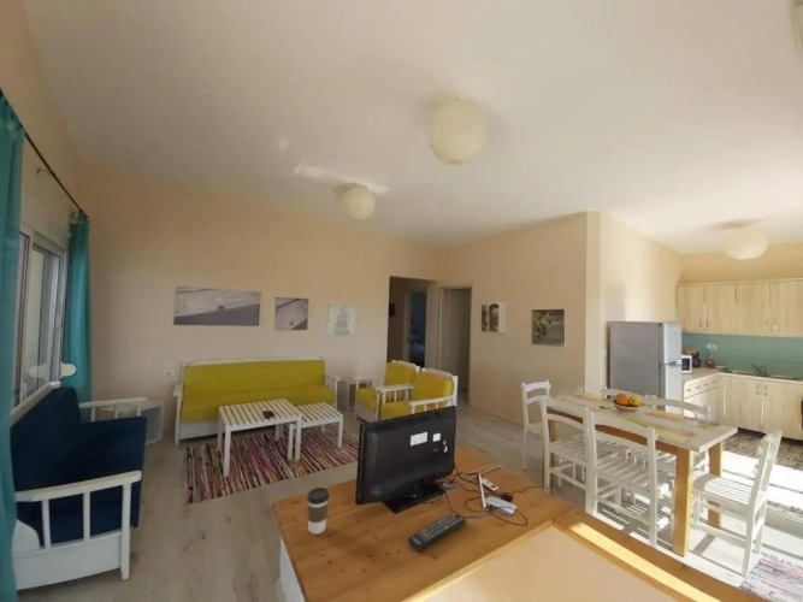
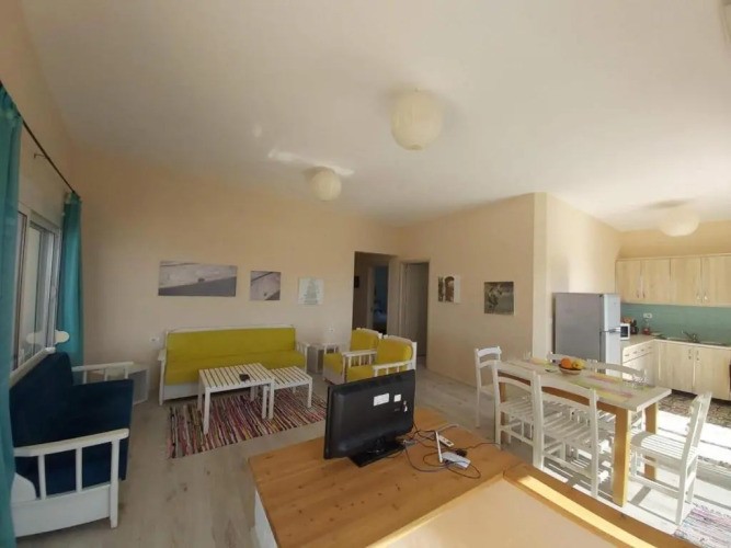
- coffee cup (317, 510)
- remote control (438, 530)
